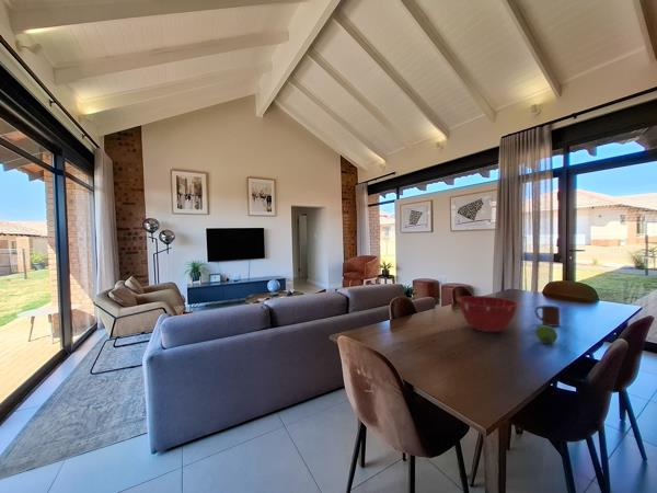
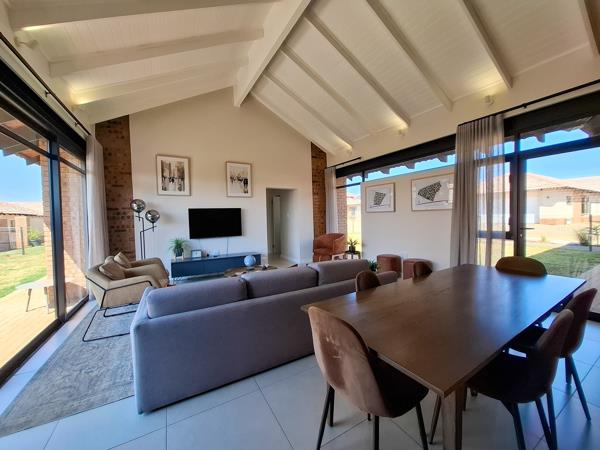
- fruit (546, 333)
- cup (548, 314)
- mixing bowl (486, 314)
